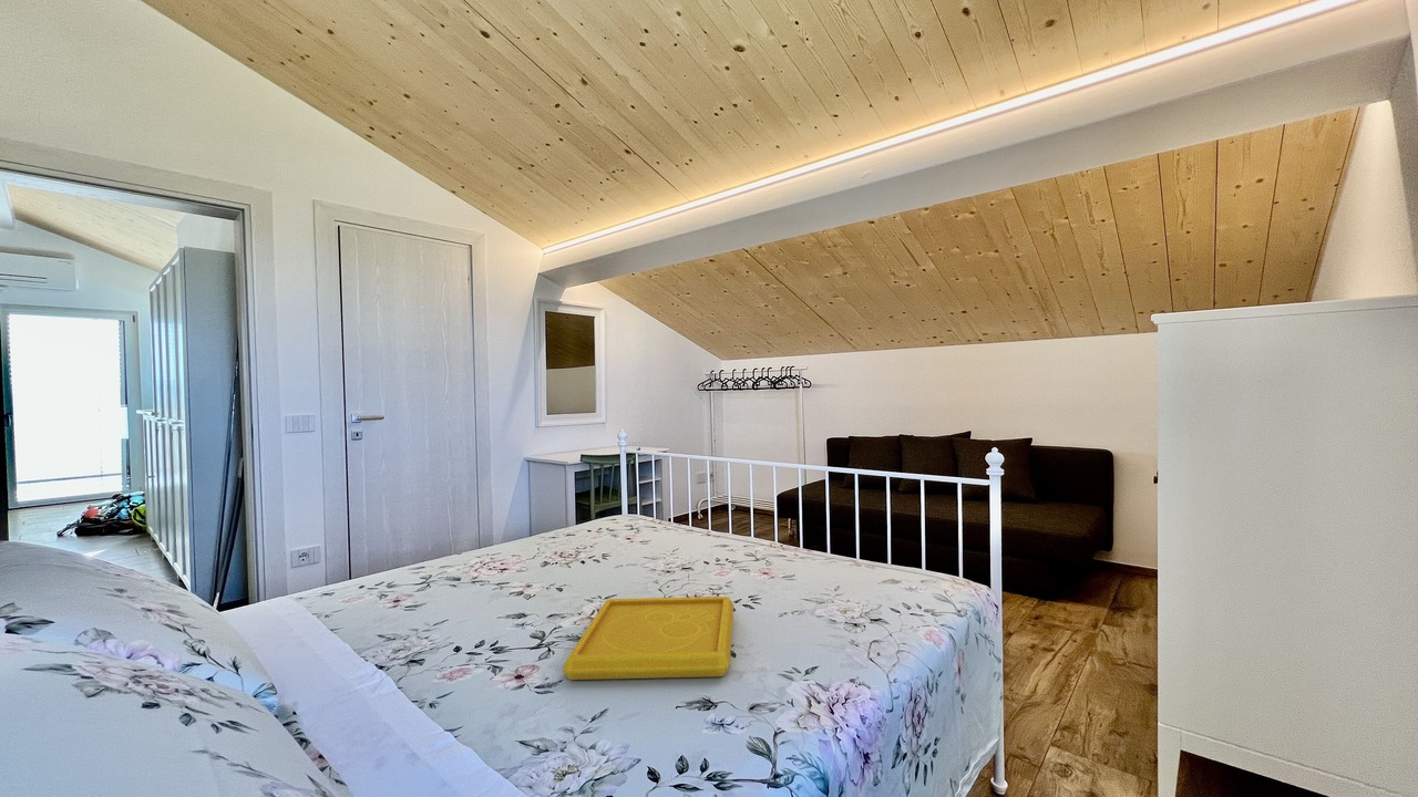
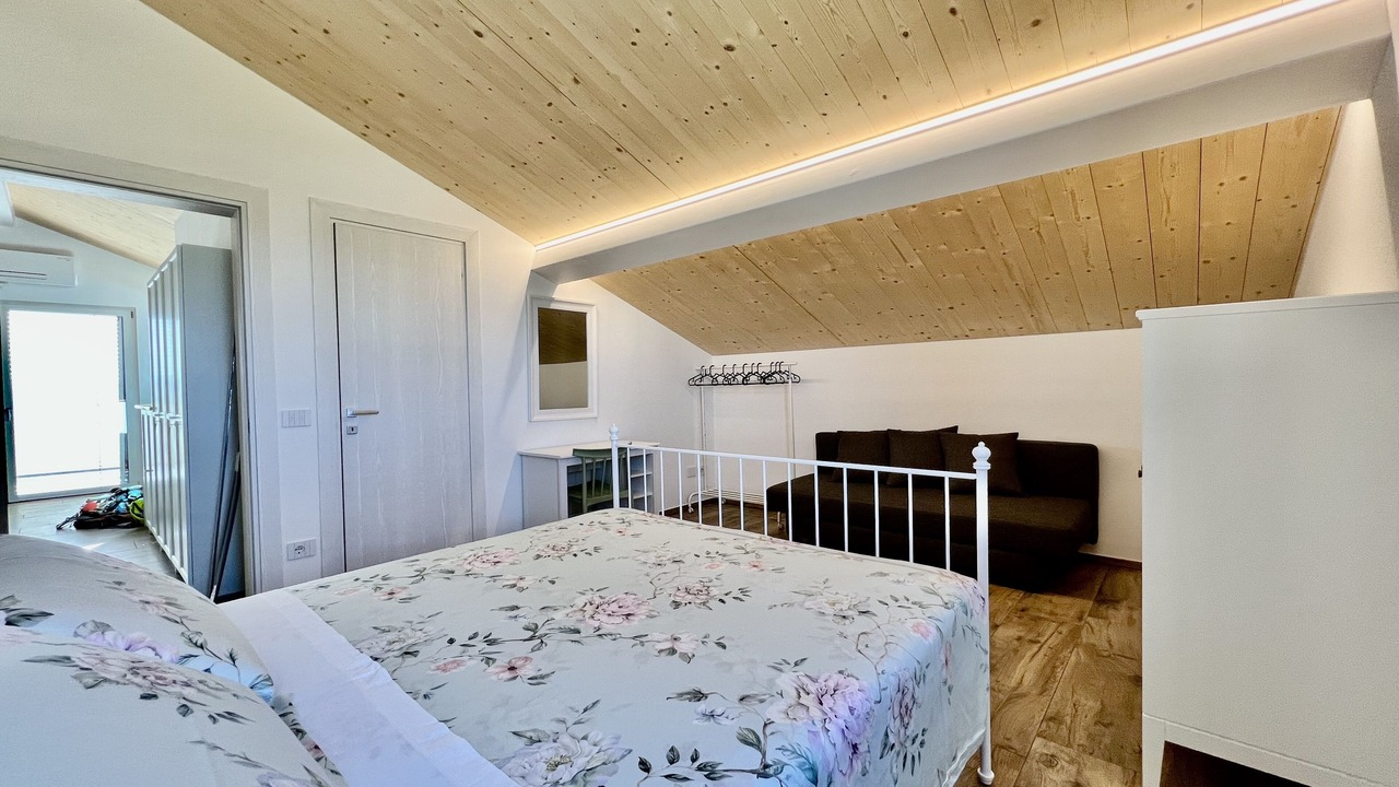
- serving tray (658, 633)
